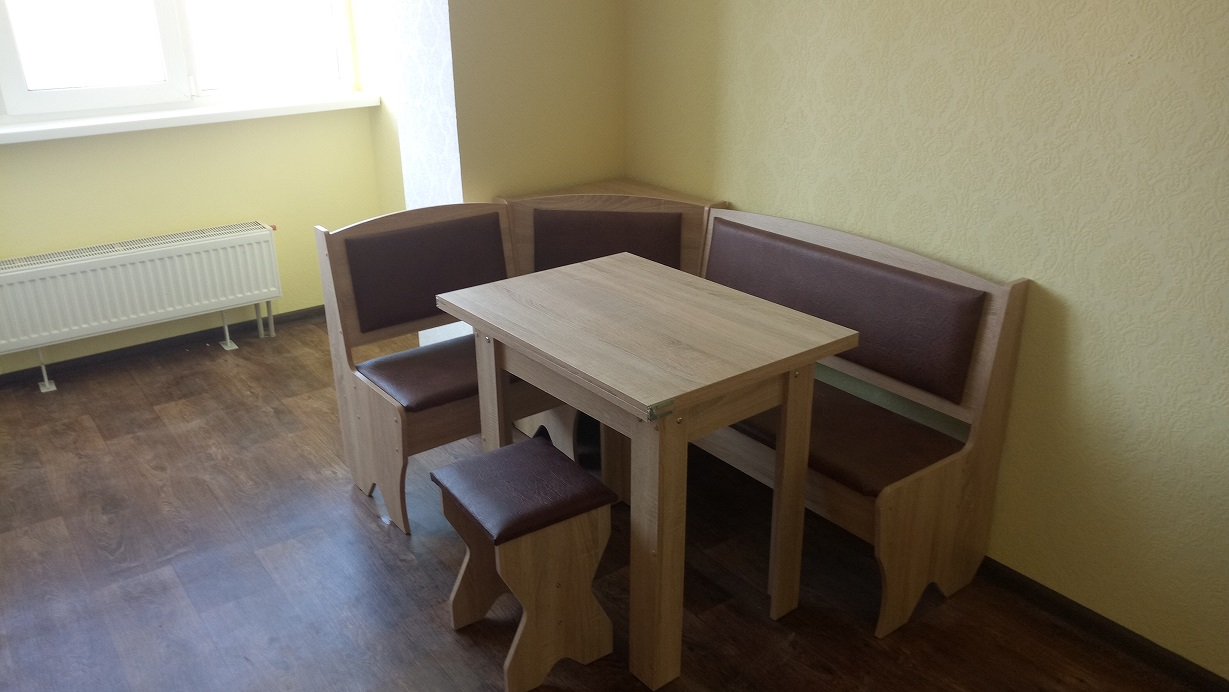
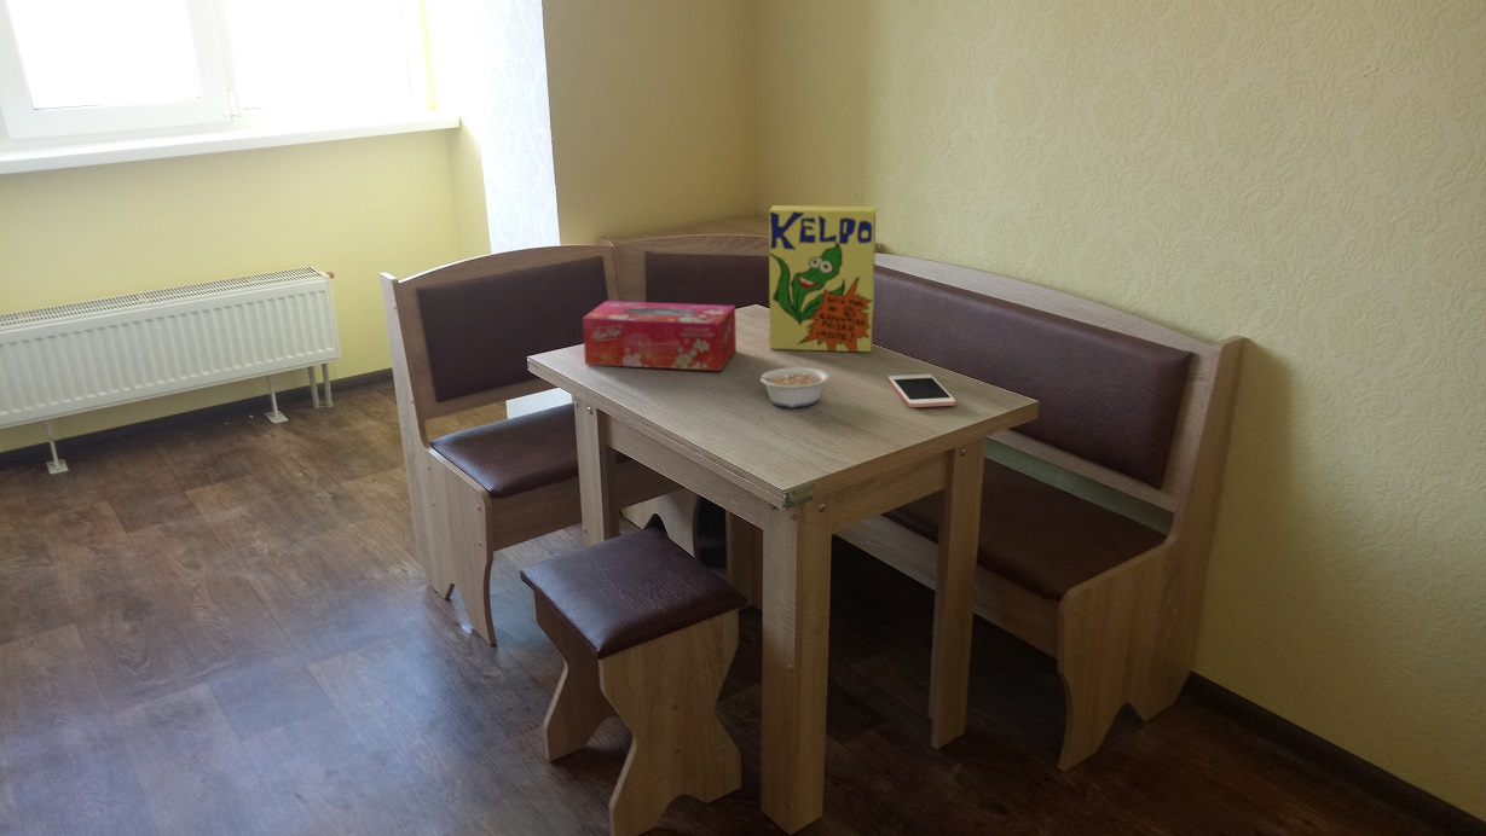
+ cereal box (821, 278)
+ tissue box (660, 335)
+ legume (792, 387)
+ cell phone (920, 389)
